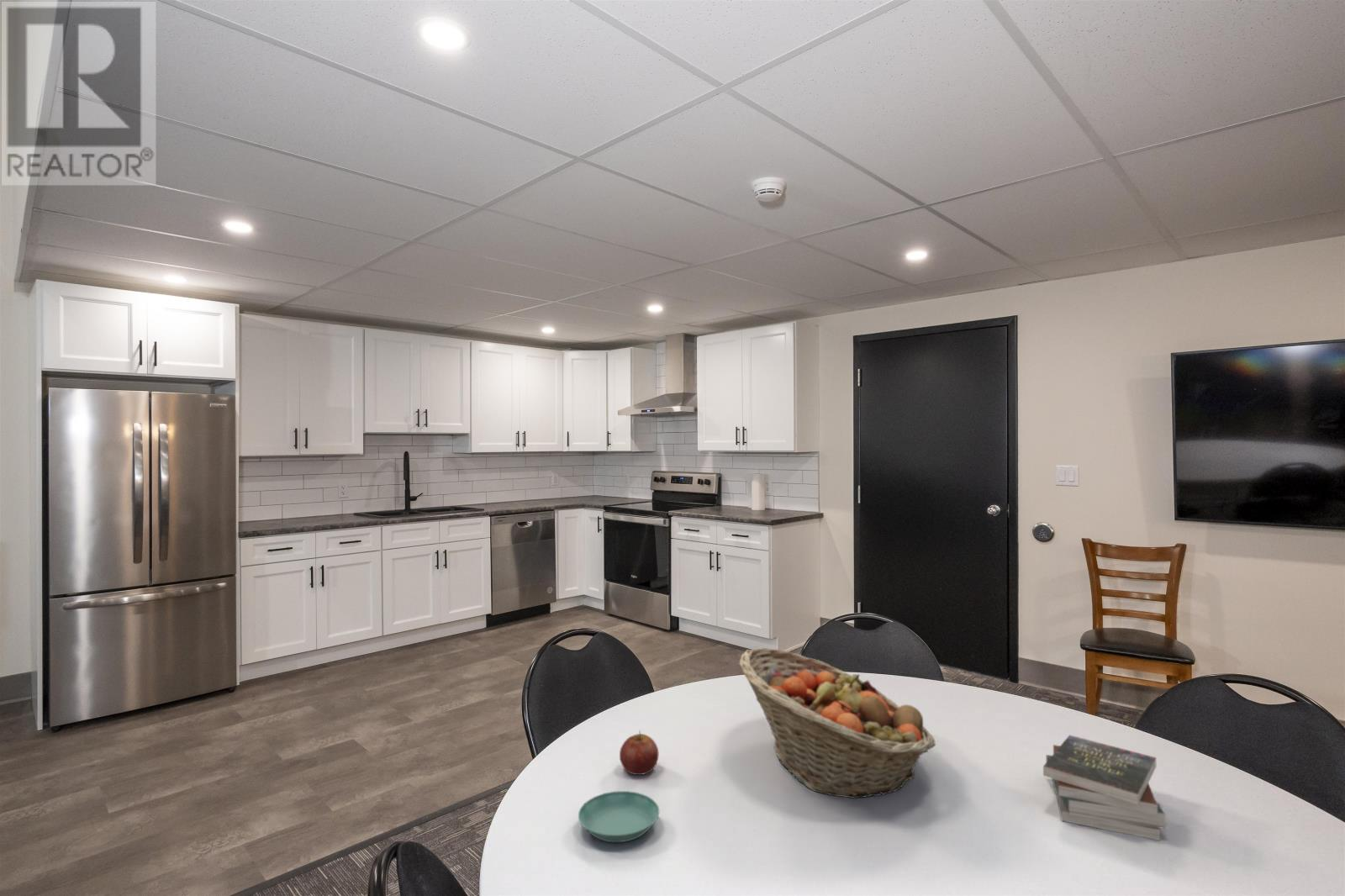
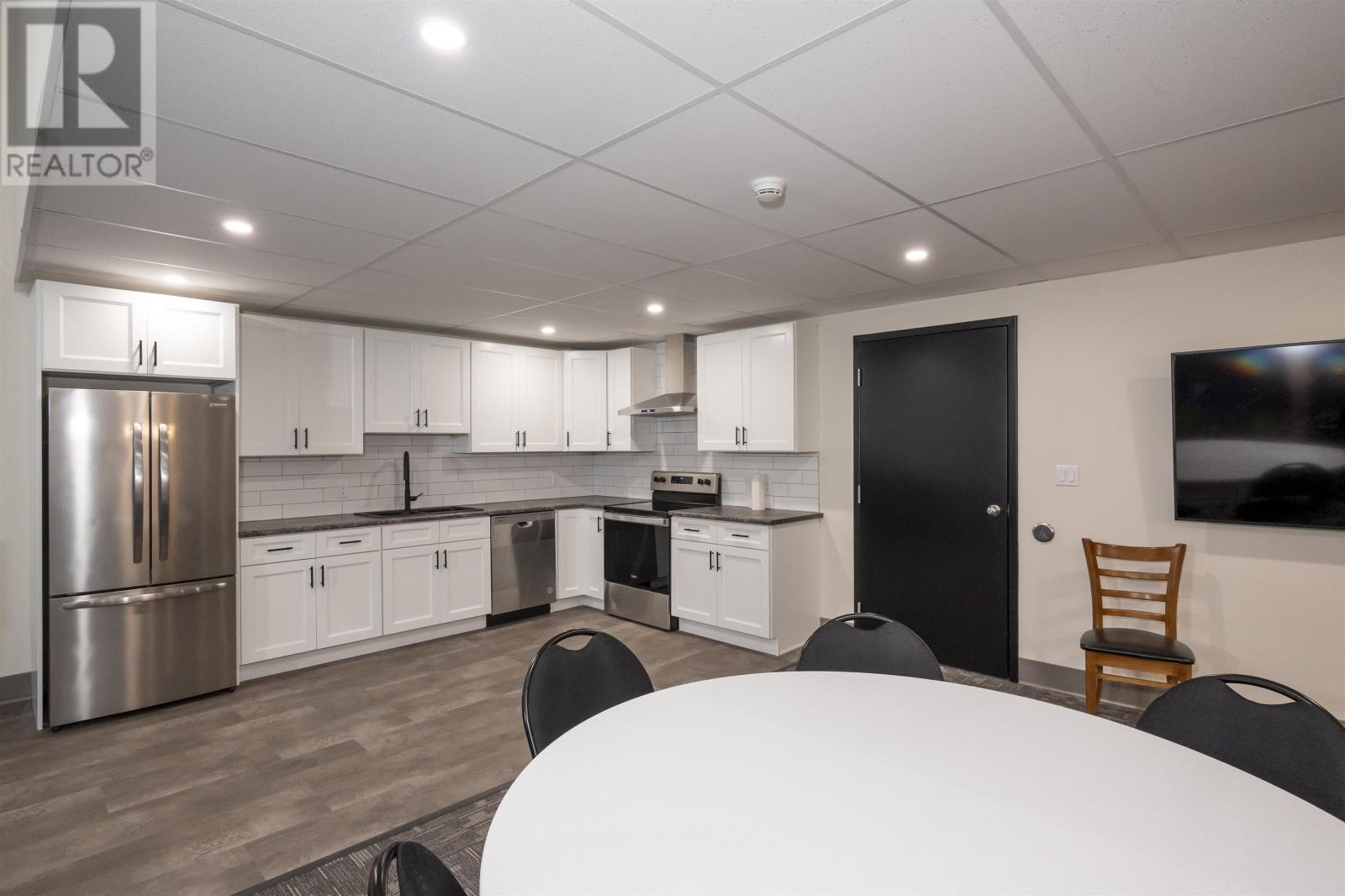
- apple (639, 750)
- fruit basket (830, 711)
- book (1100, 783)
- saucer (619, 818)
